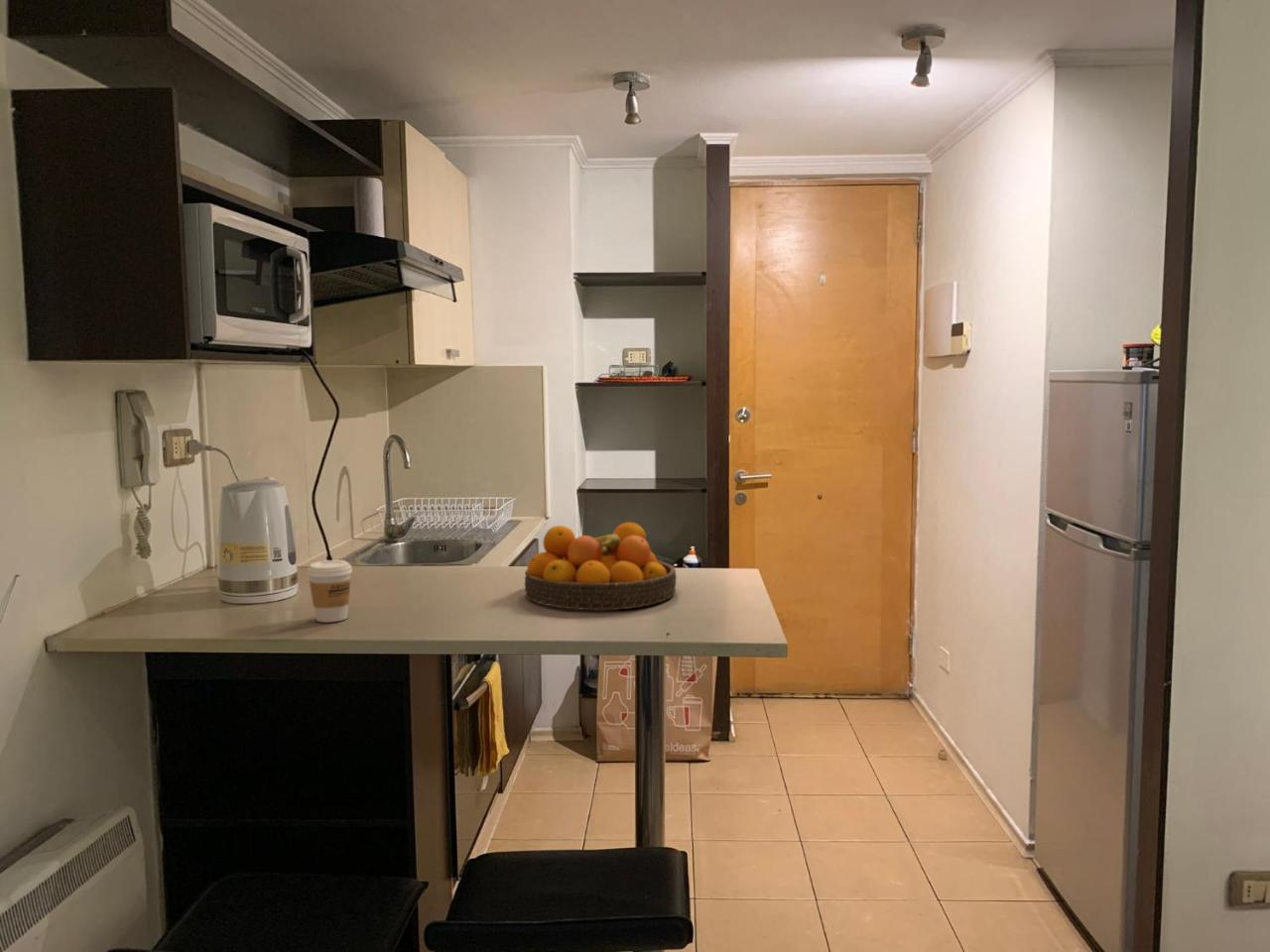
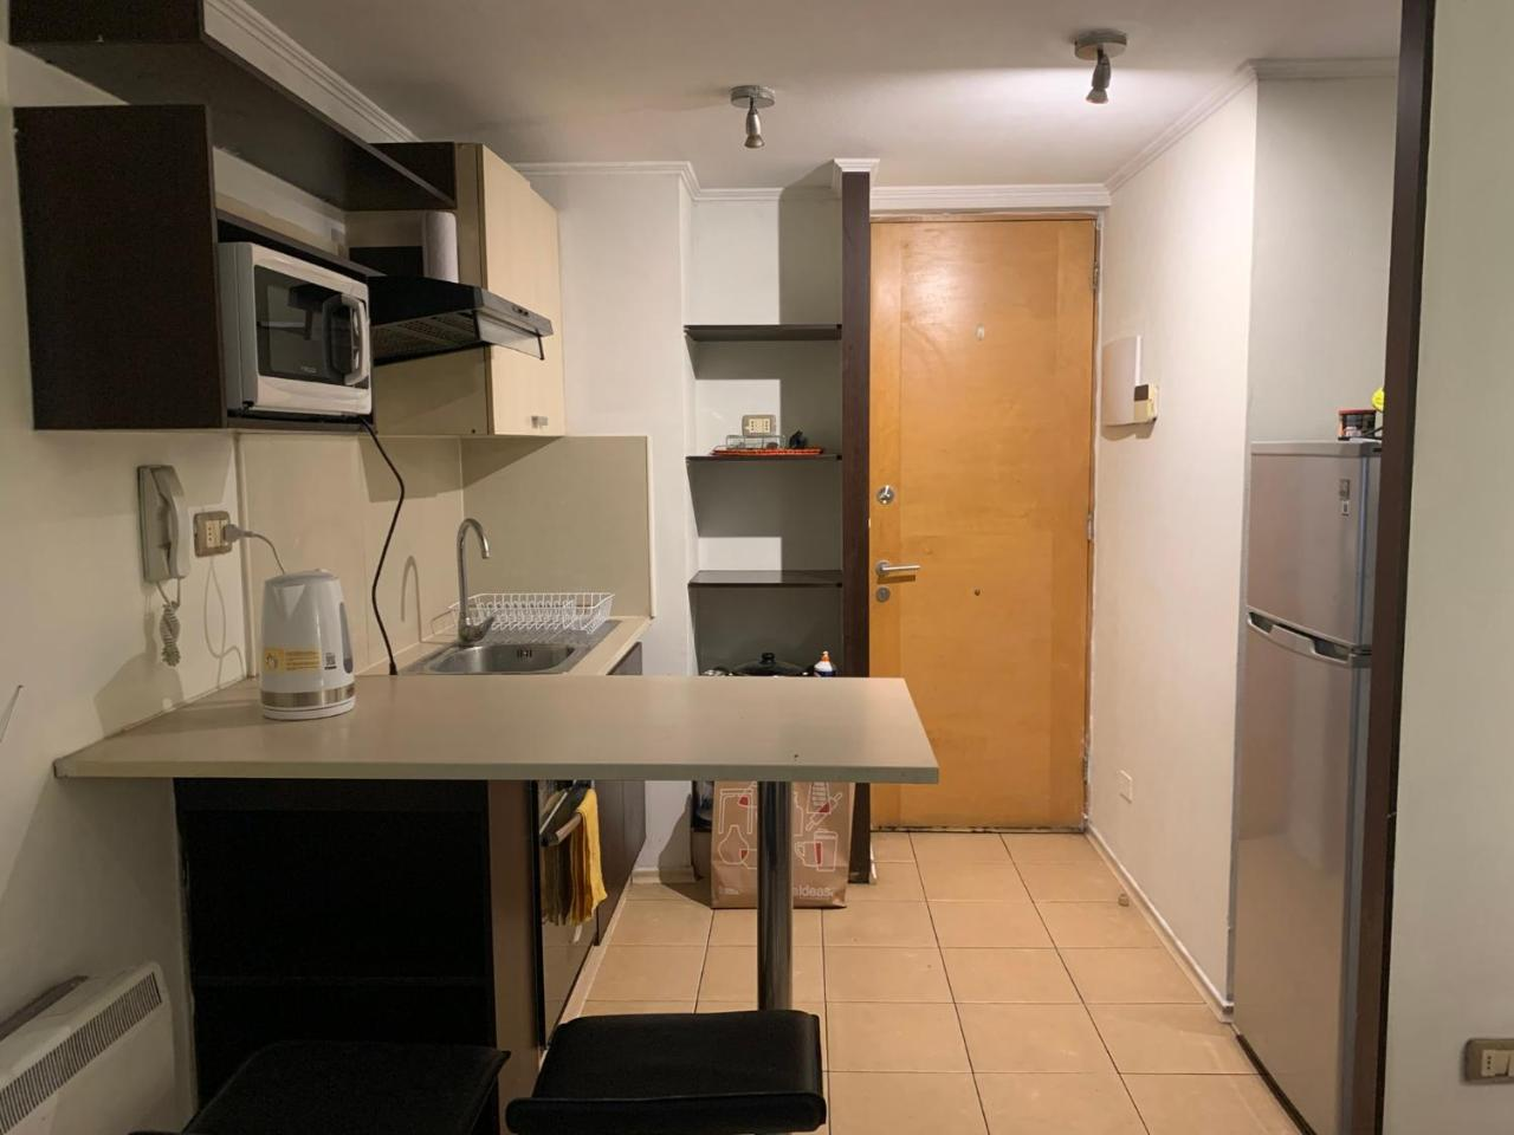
- fruit bowl (600, 559)
- coffee cup (330, 590)
